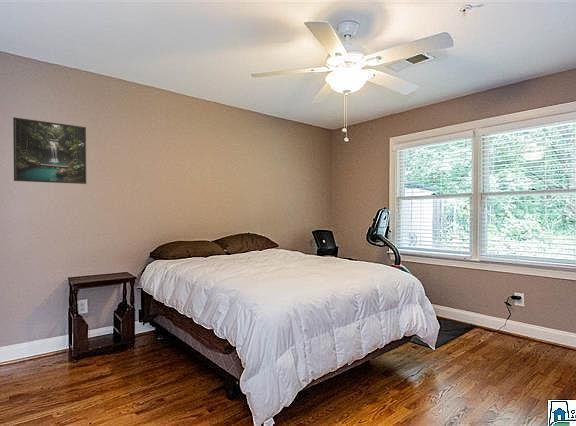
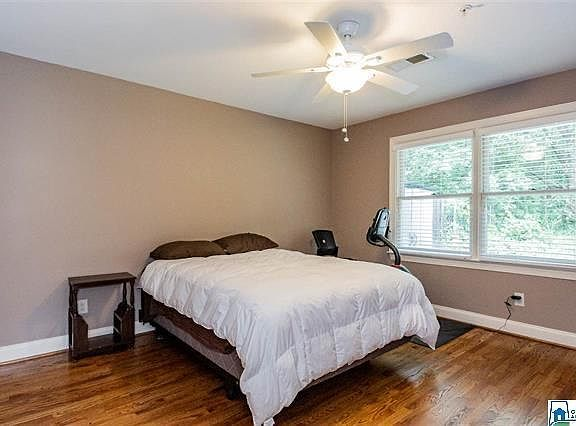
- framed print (51, 152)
